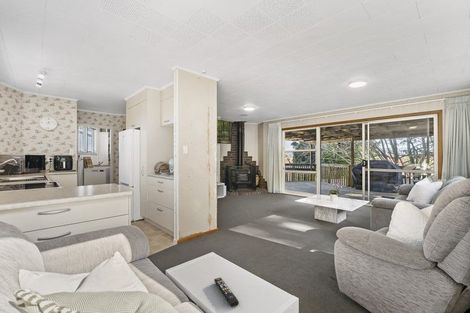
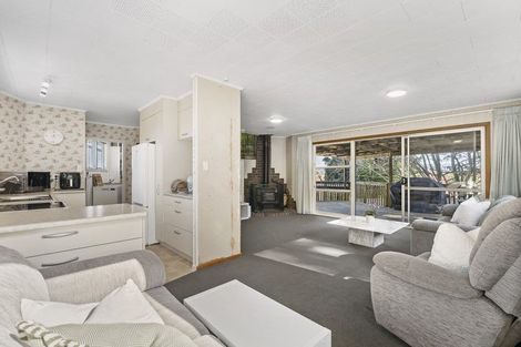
- remote control (225, 290)
